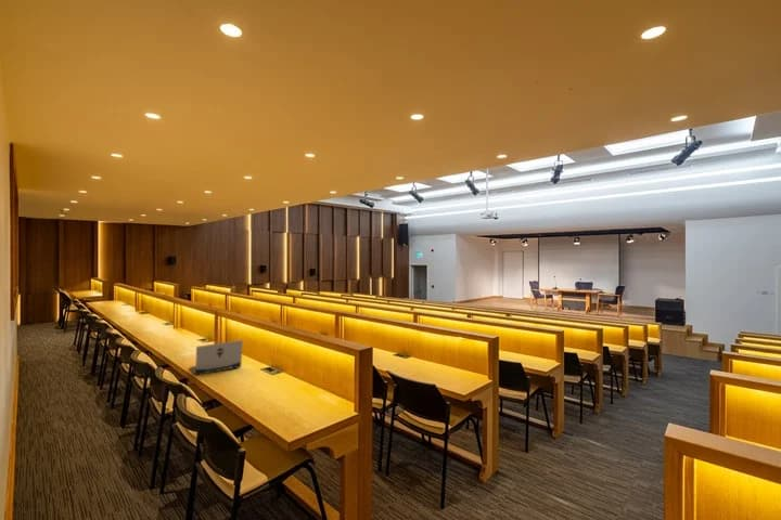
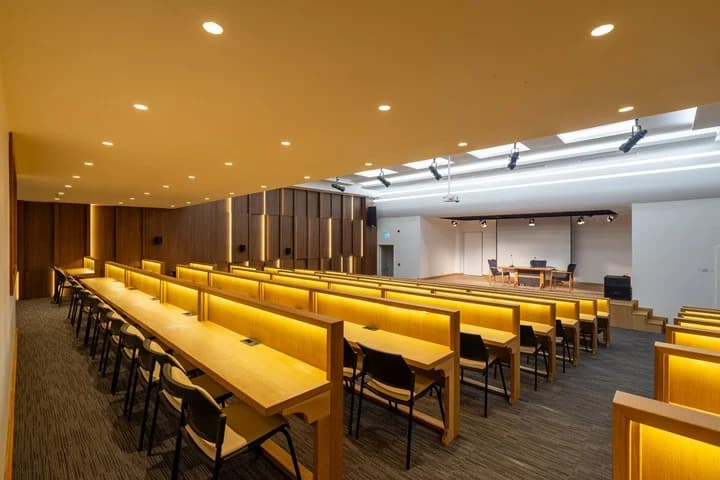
- laptop computer (216, 354)
